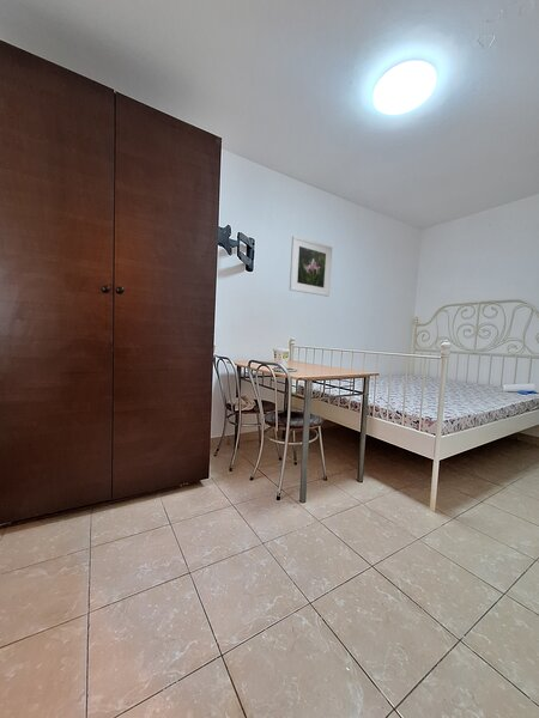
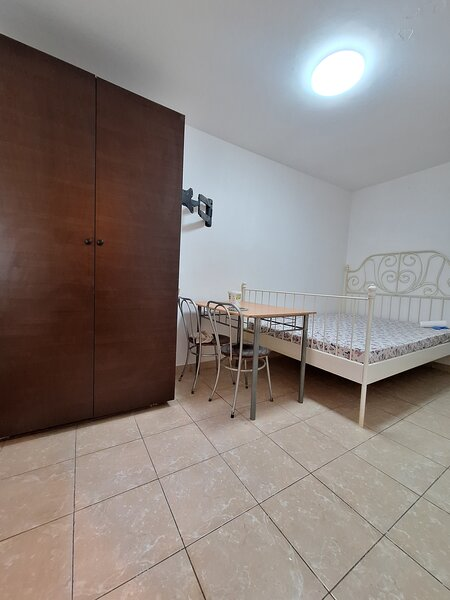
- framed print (311, 267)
